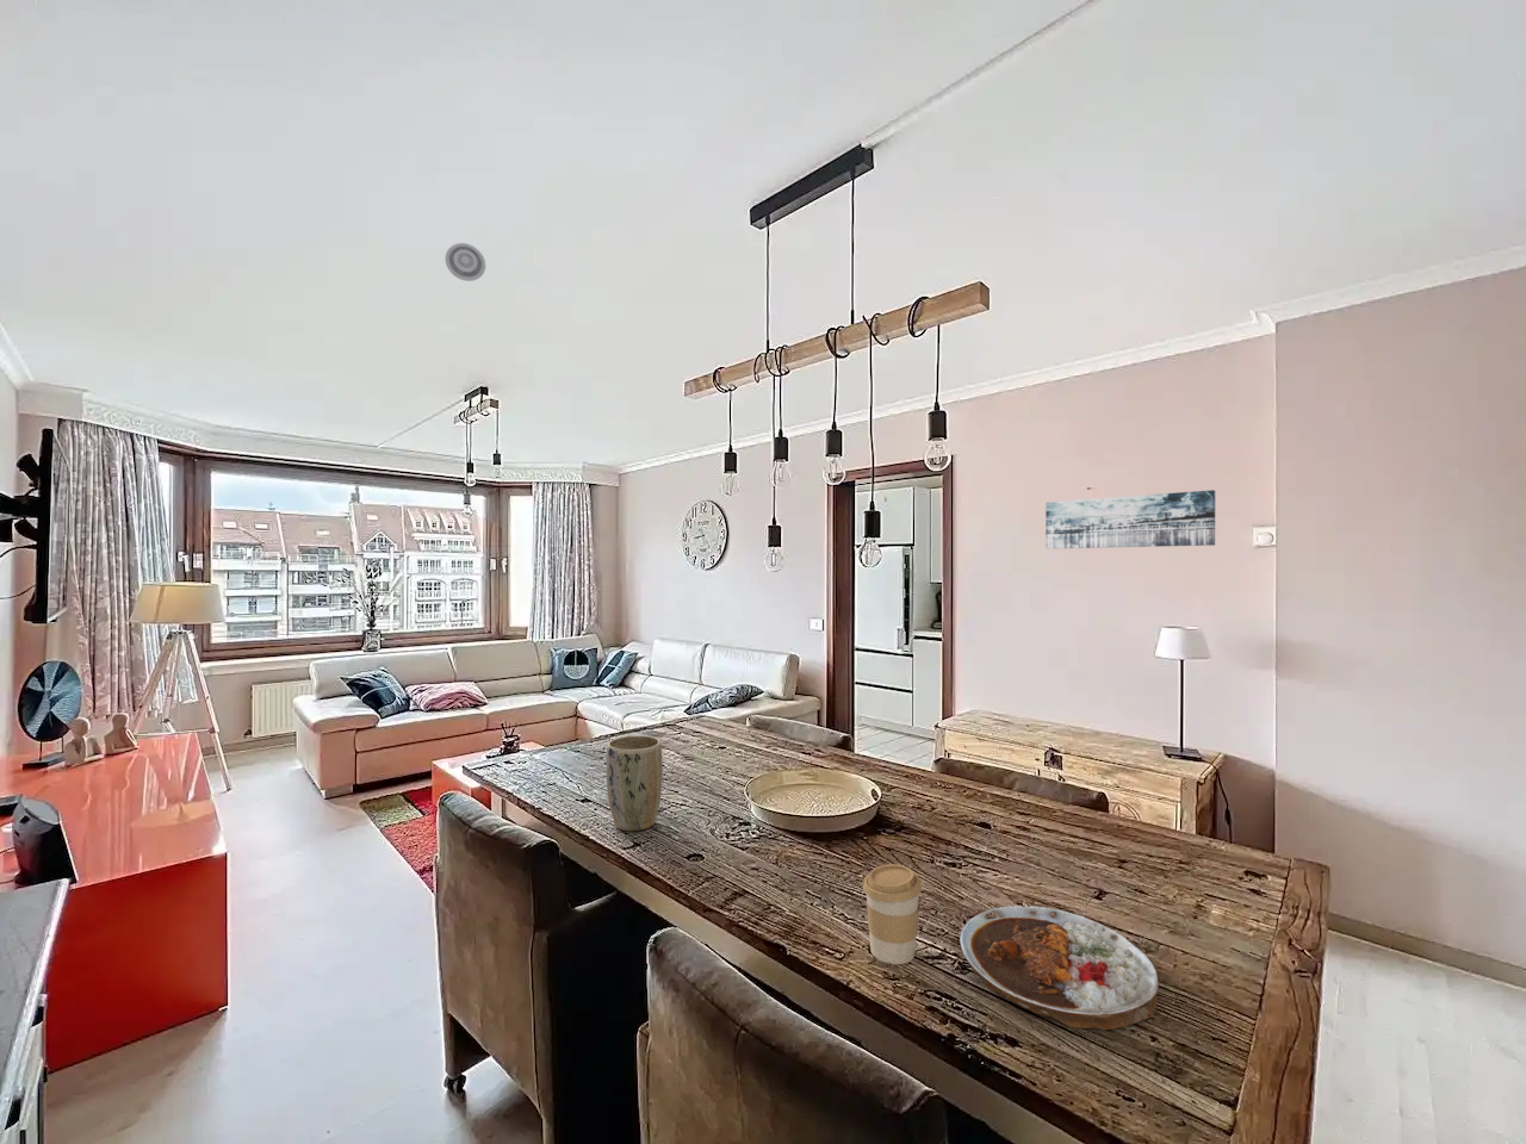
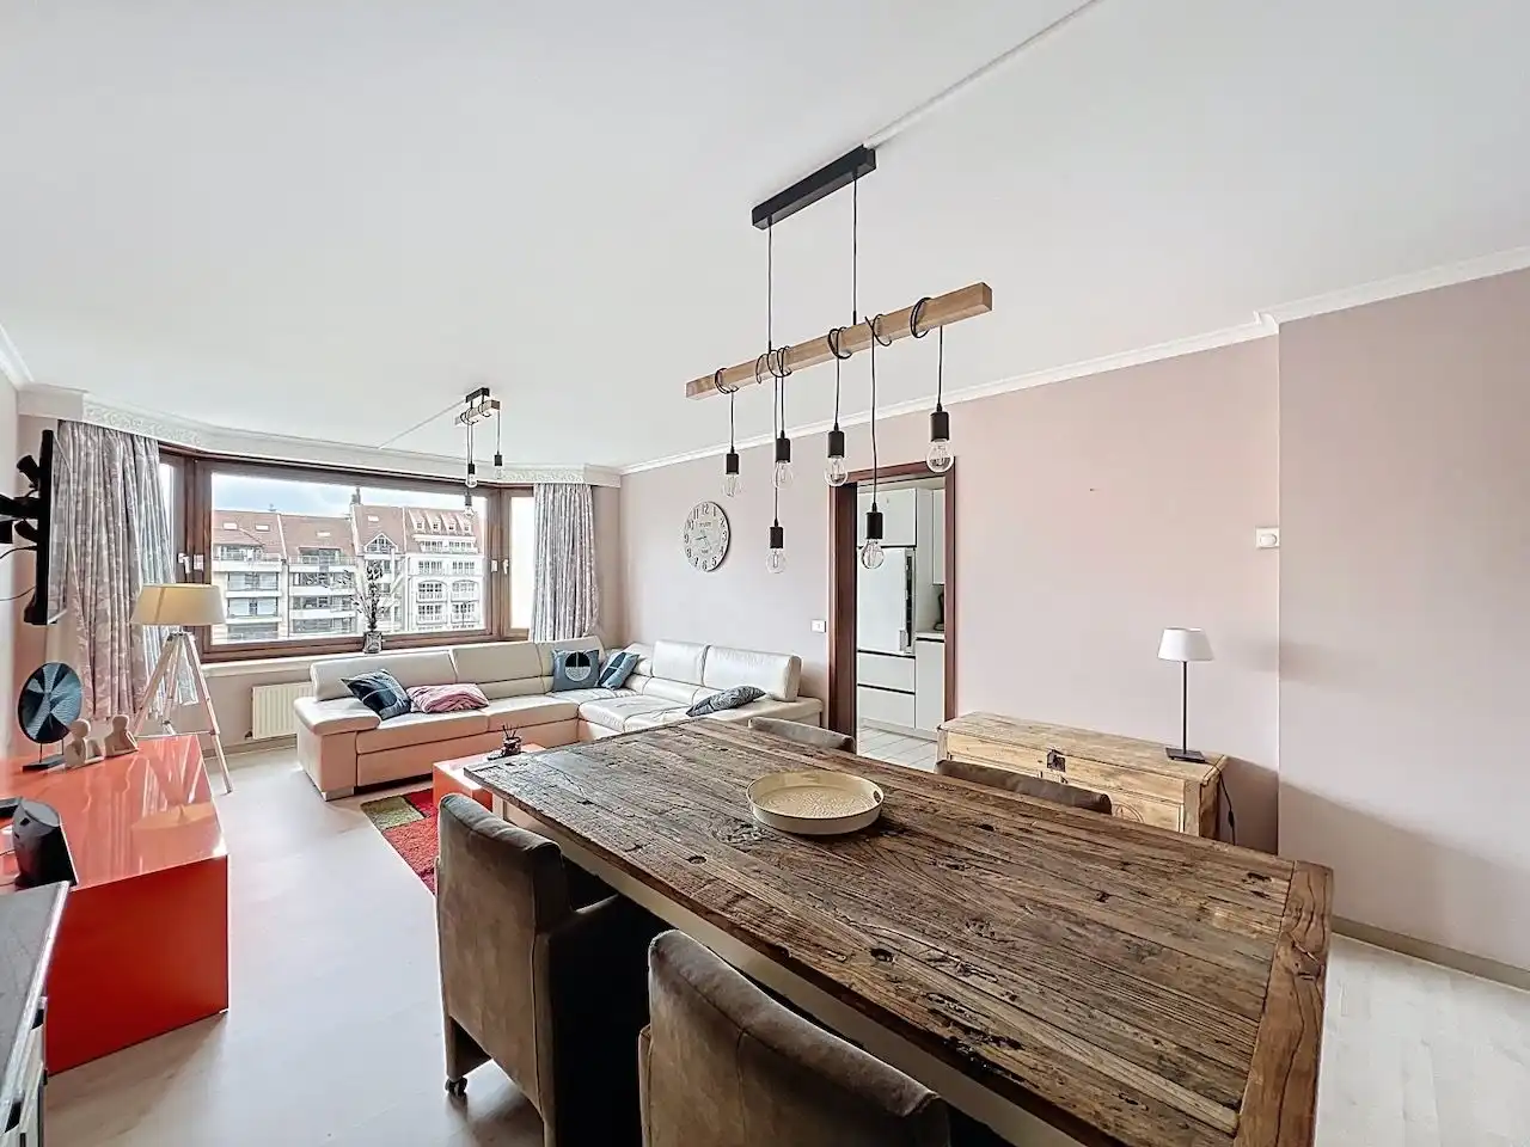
- smoke detector (465, 260)
- plate (1054, 954)
- plant pot (634, 782)
- coffee cup (892, 912)
- wall art (1123, 522)
